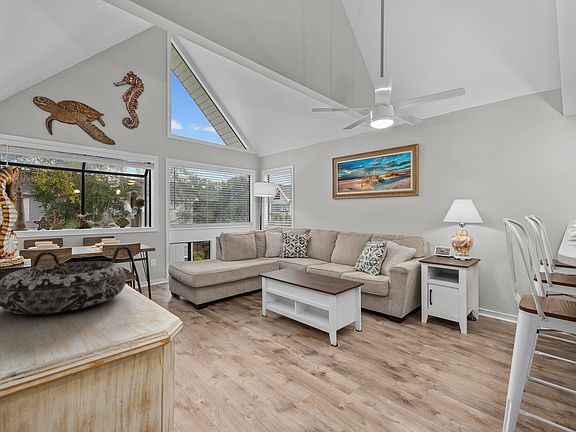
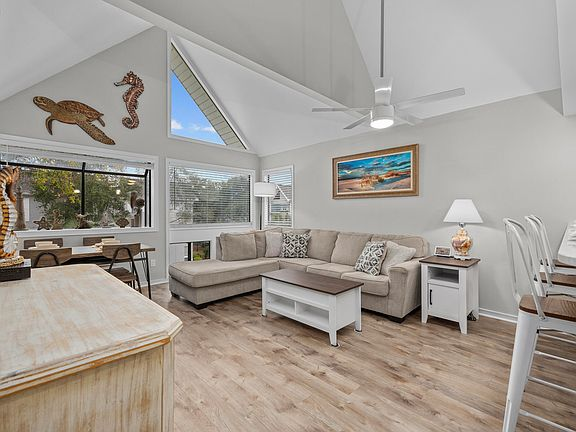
- decorative bowl (67, 285)
